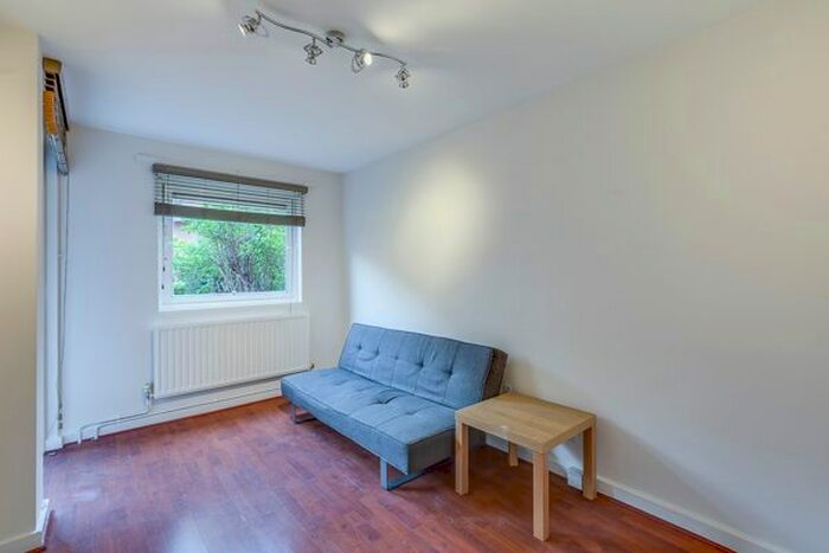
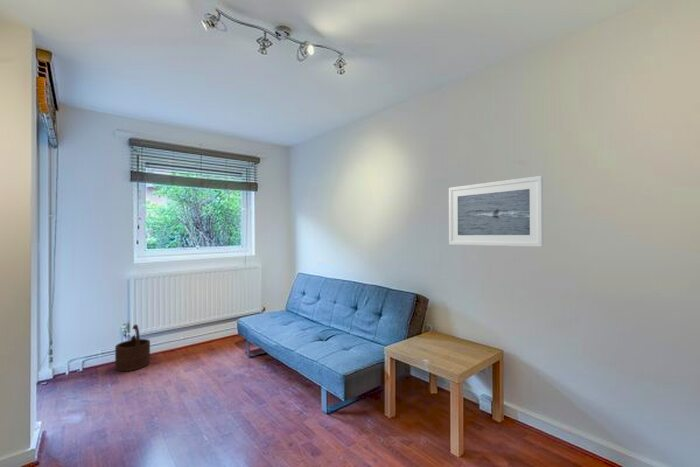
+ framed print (490, 214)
+ wooden bucket (133, 345)
